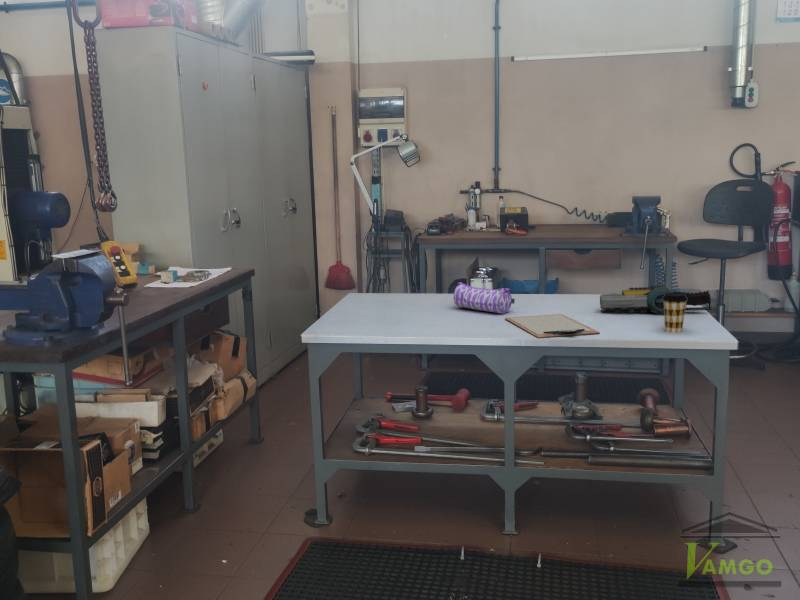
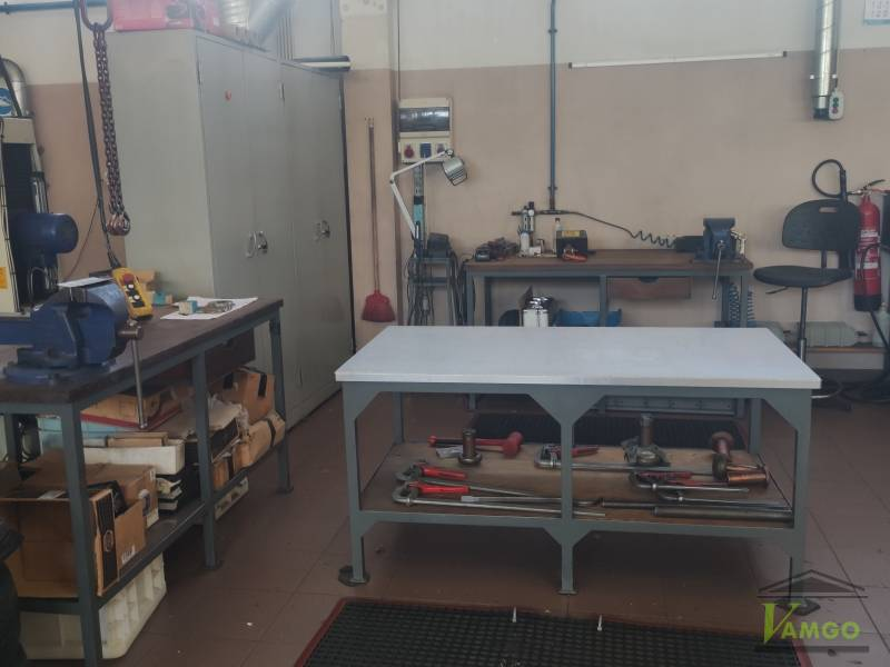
- clipboard (551, 323)
- pencil case (482, 297)
- tool (655, 299)
- coffee cup (674, 313)
